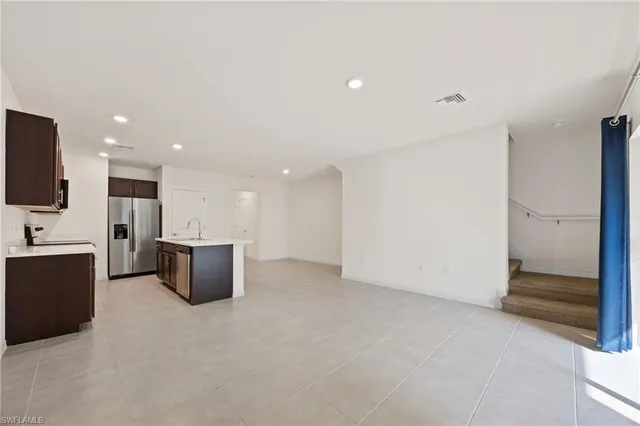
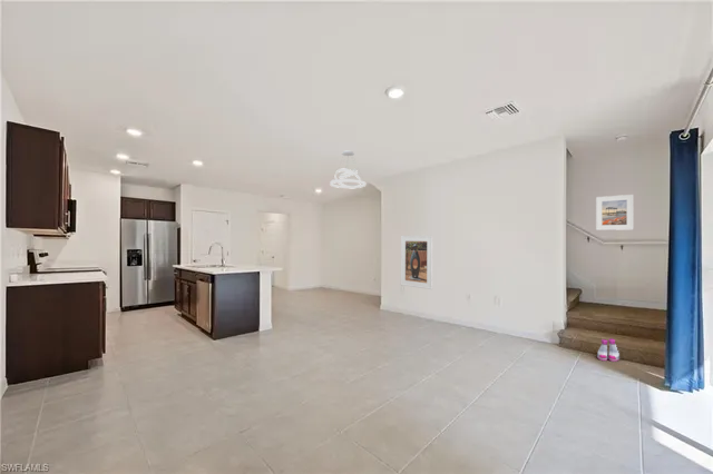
+ boots (606, 348)
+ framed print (416, 260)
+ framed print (614, 213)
+ pendant light (348, 169)
